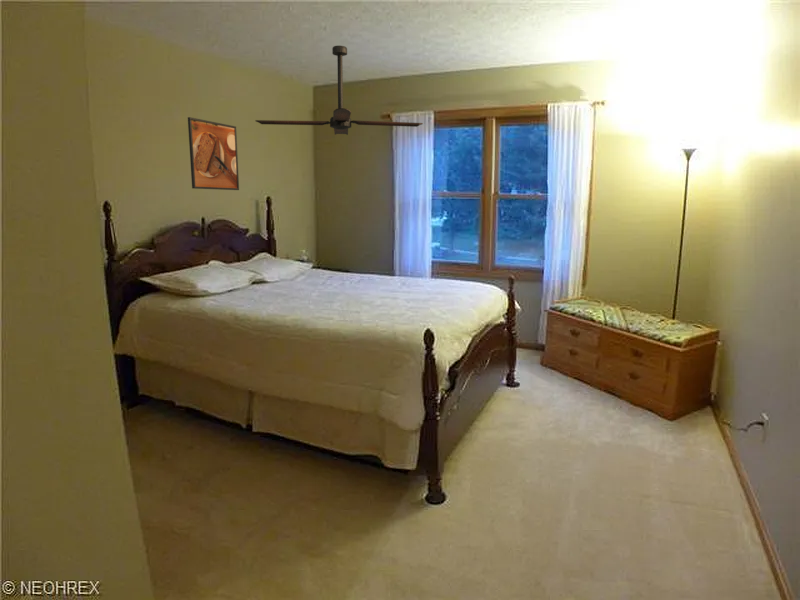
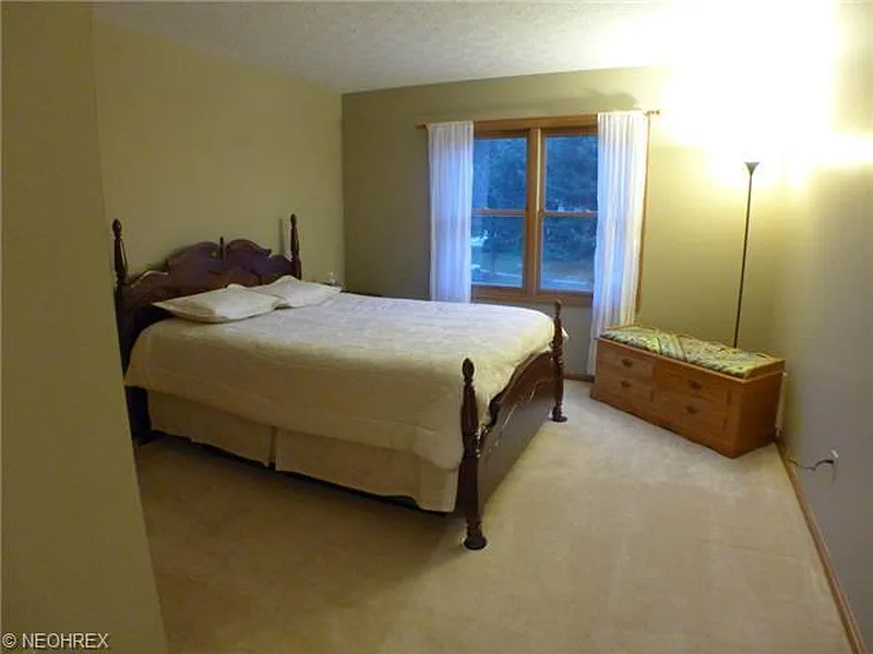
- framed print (215, 156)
- ceiling fan (340, 89)
